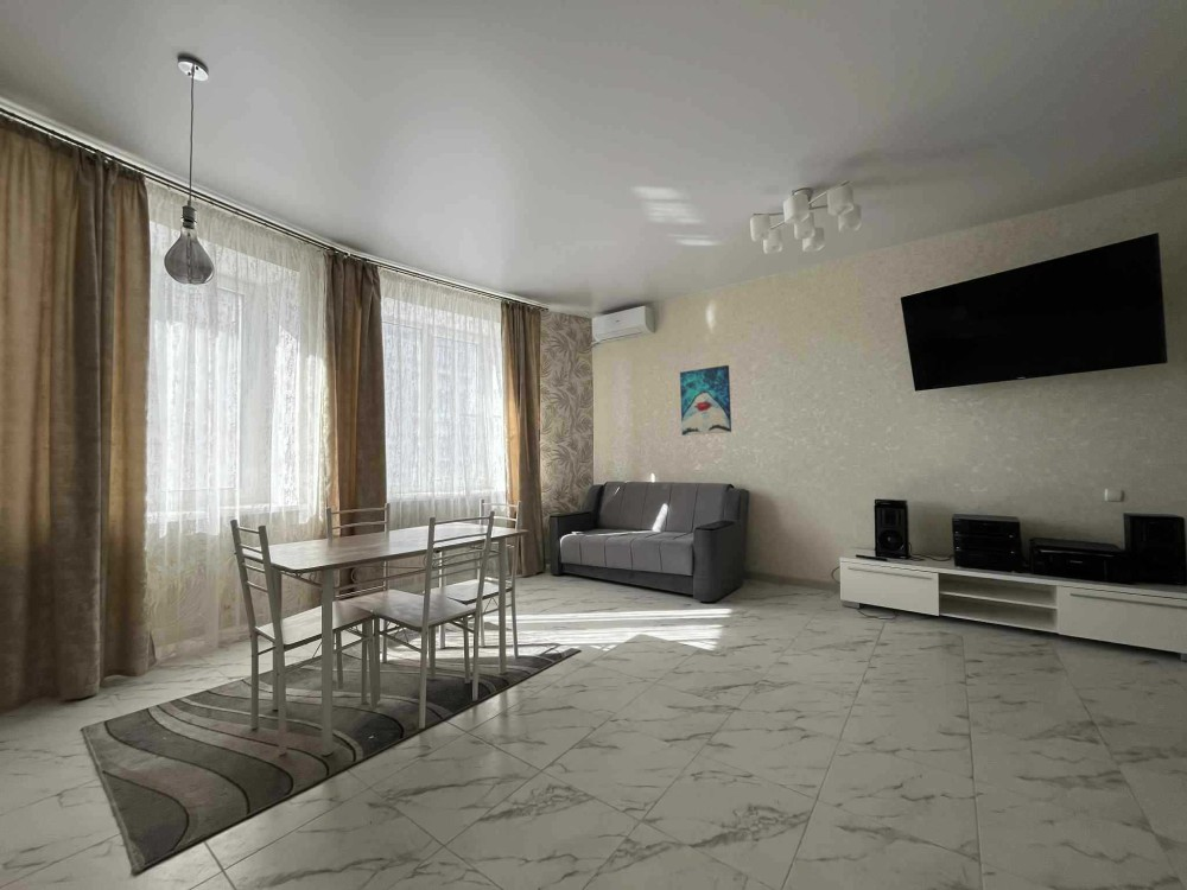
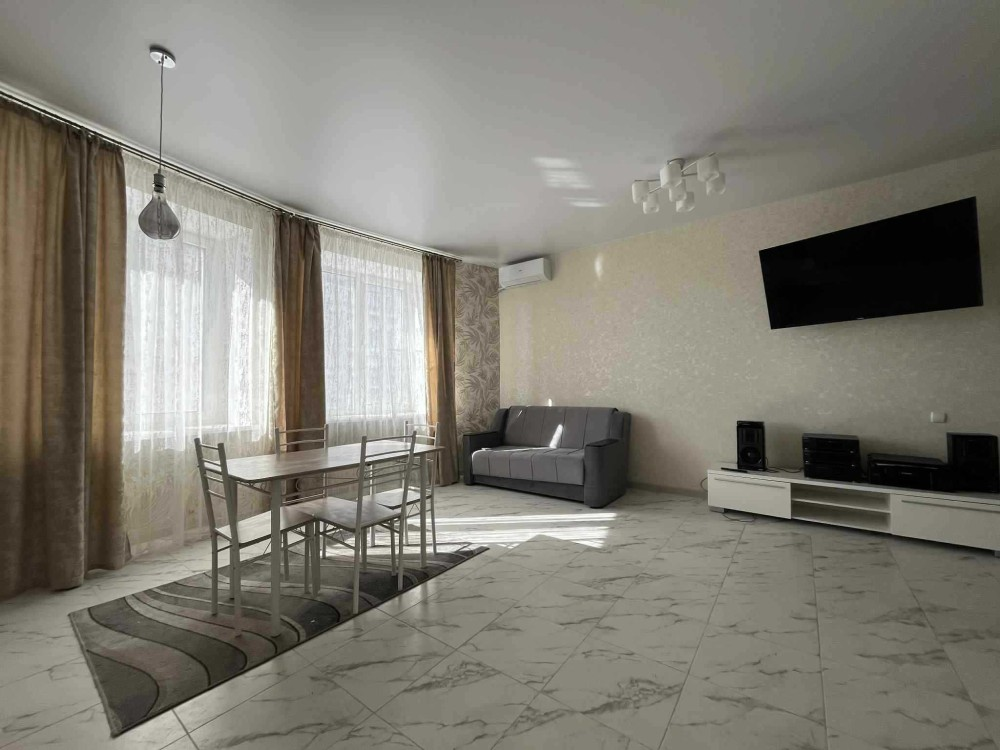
- wall art (704, 401)
